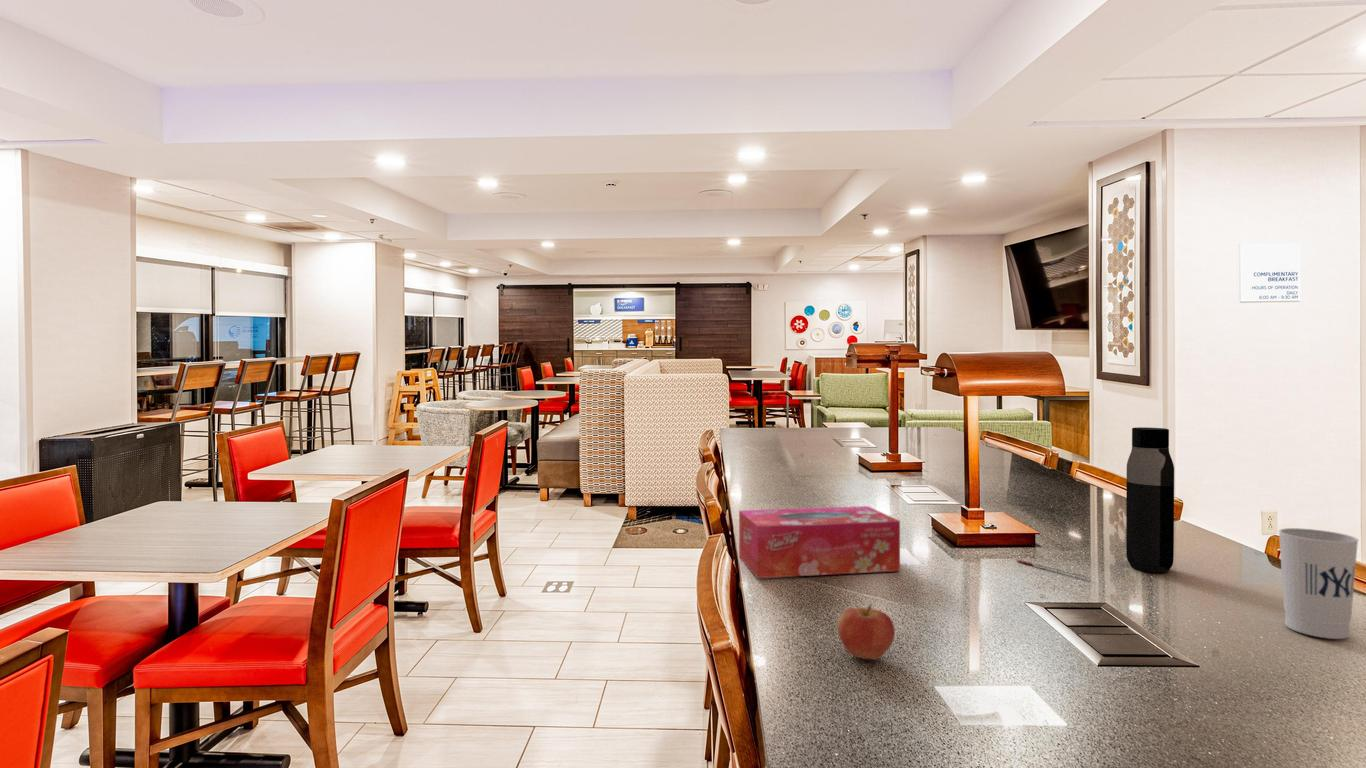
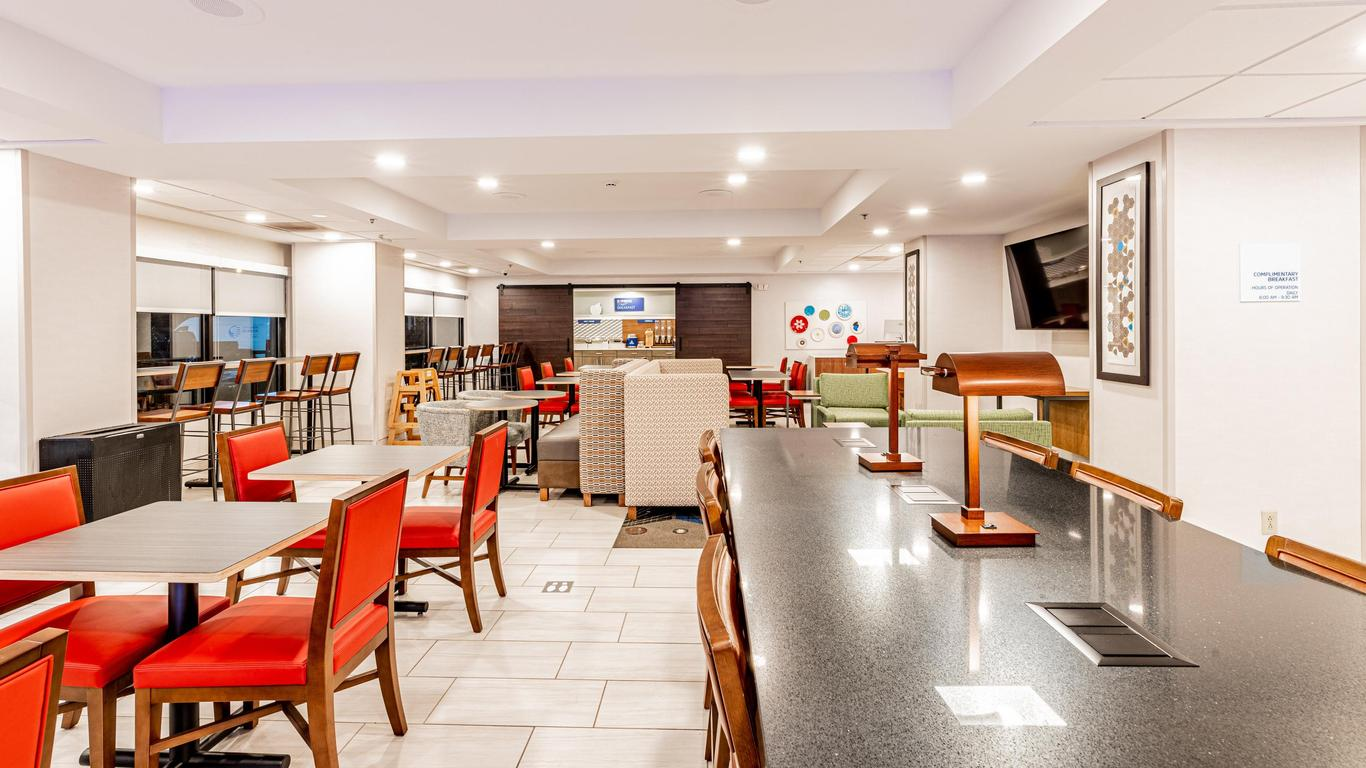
- water bottle (1149, 498)
- apple (865, 629)
- cup (1316, 582)
- pen (1051, 568)
- tissue box (816, 539)
